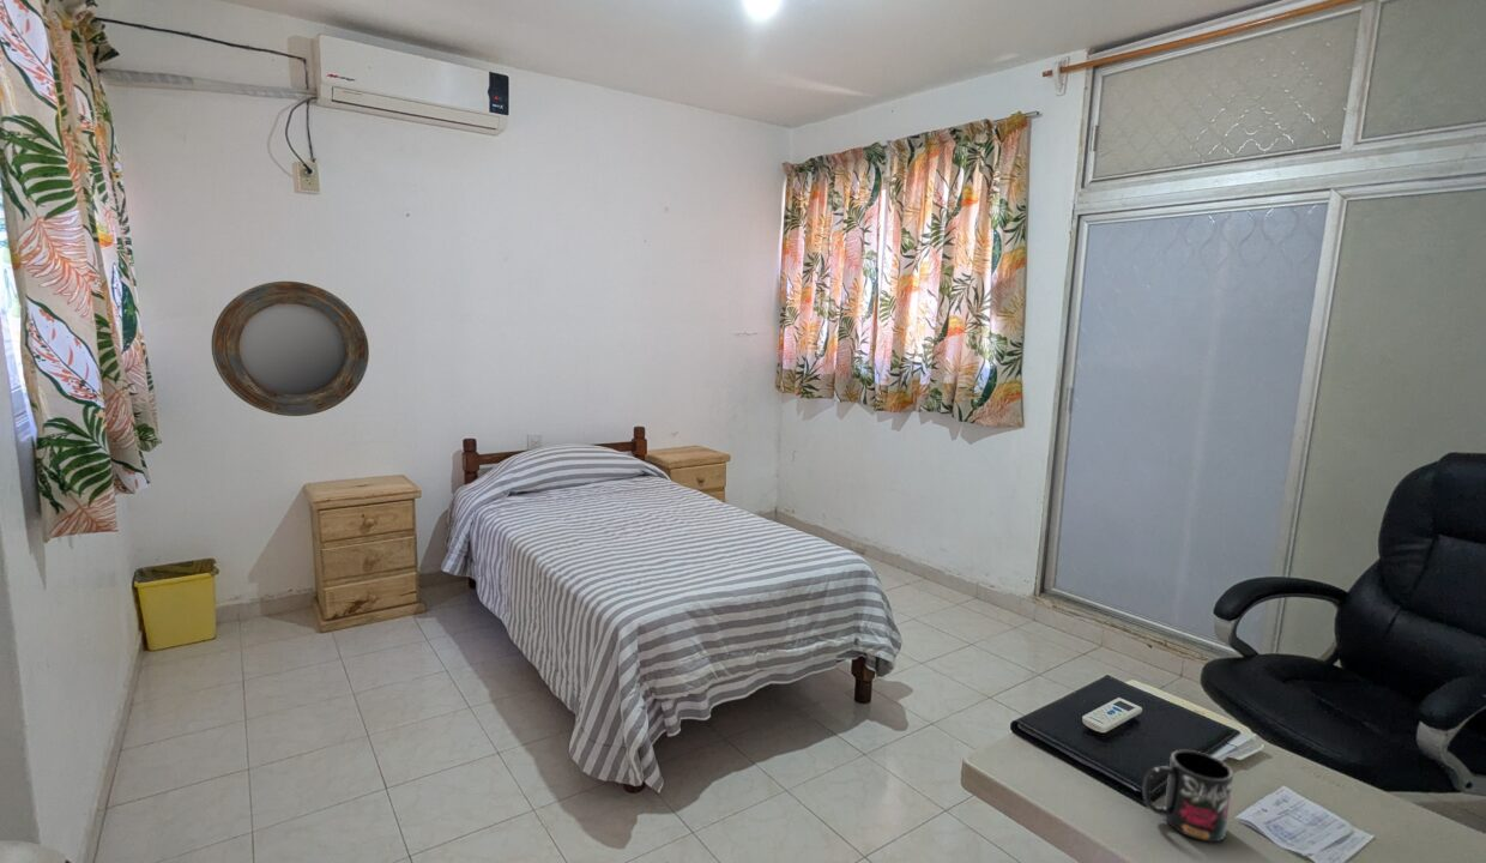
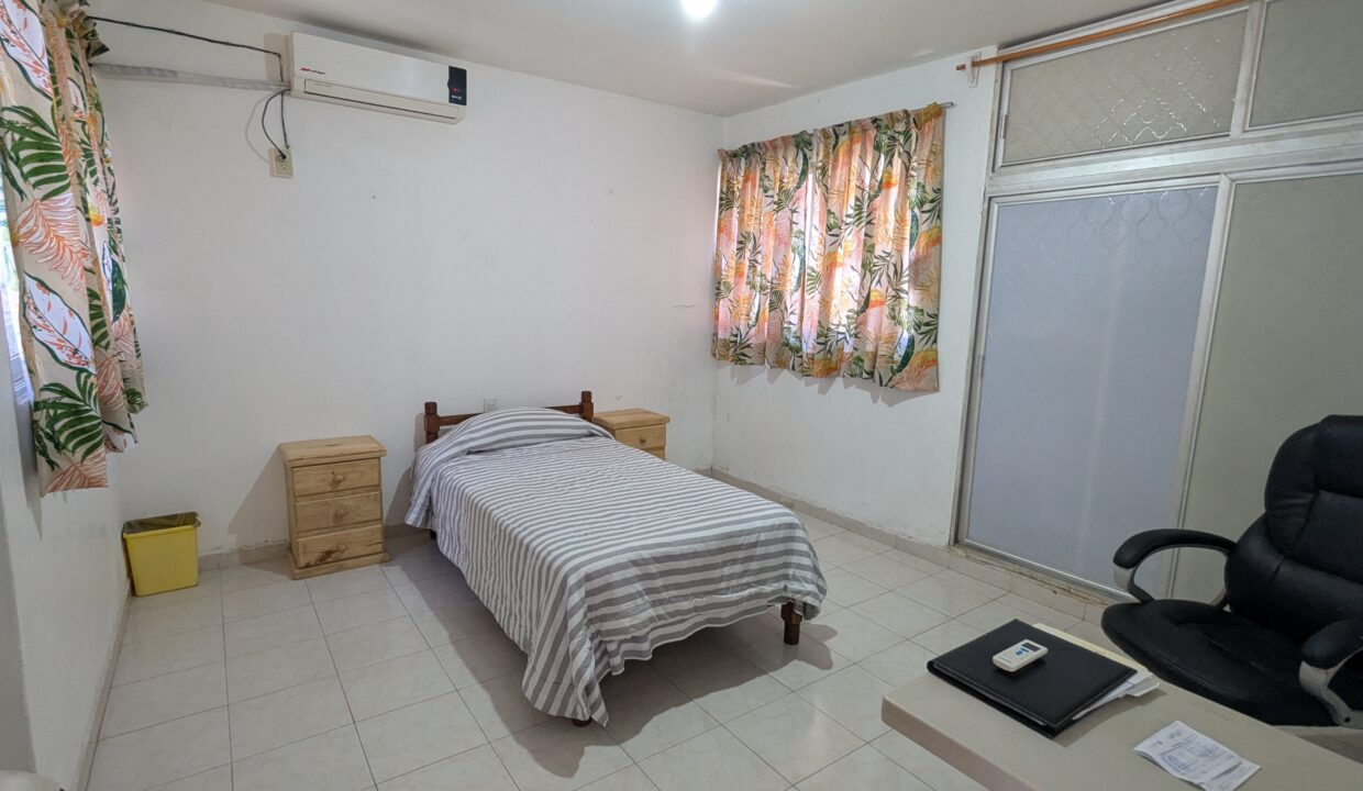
- mug (1184, 792)
- home mirror (294, 349)
